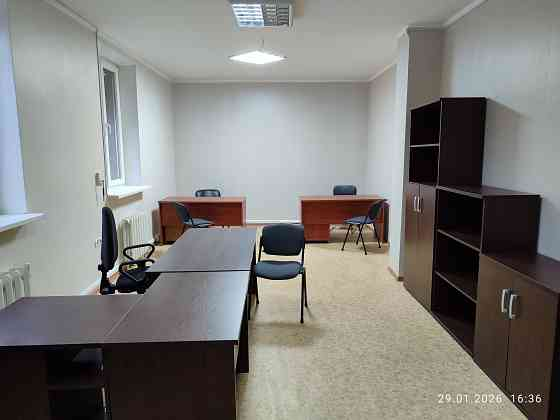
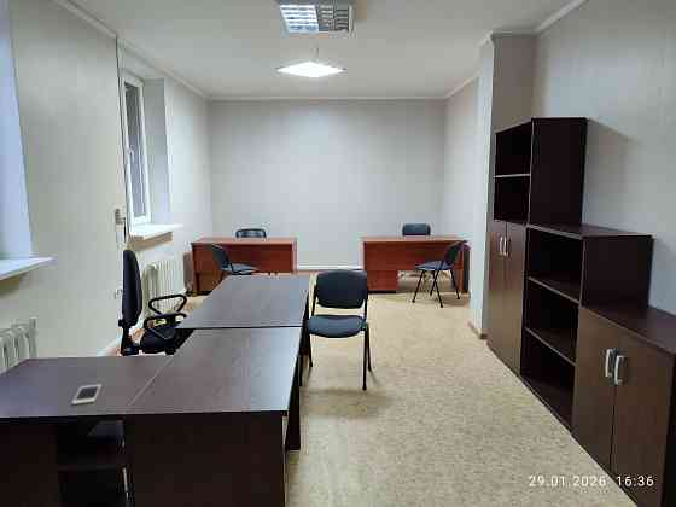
+ cell phone (87, 394)
